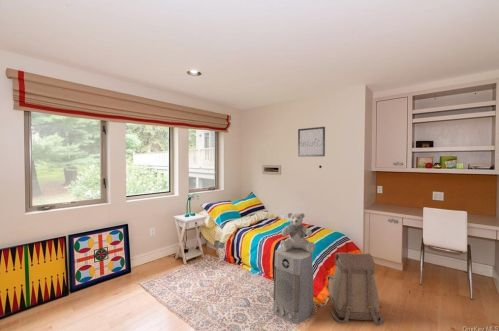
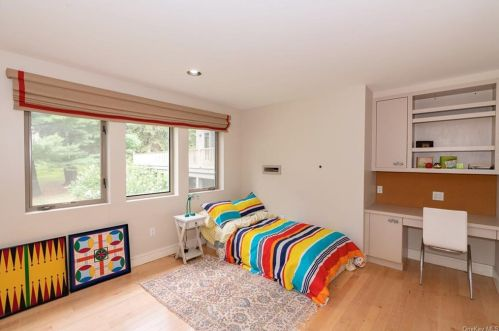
- air purifier (294, 280)
- teddy bear (297, 232)
- backpack (353, 281)
- wall art (311, 142)
